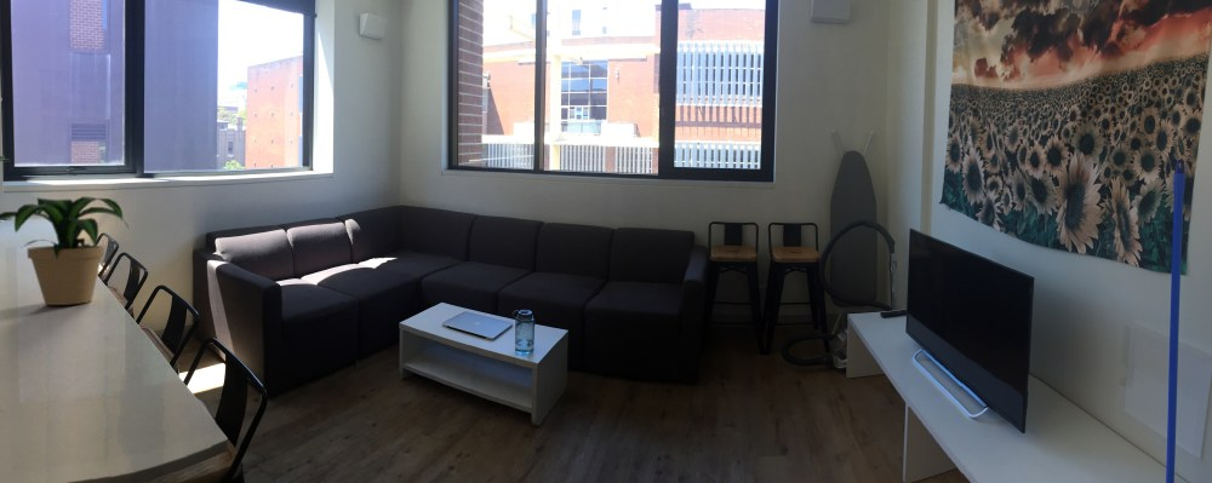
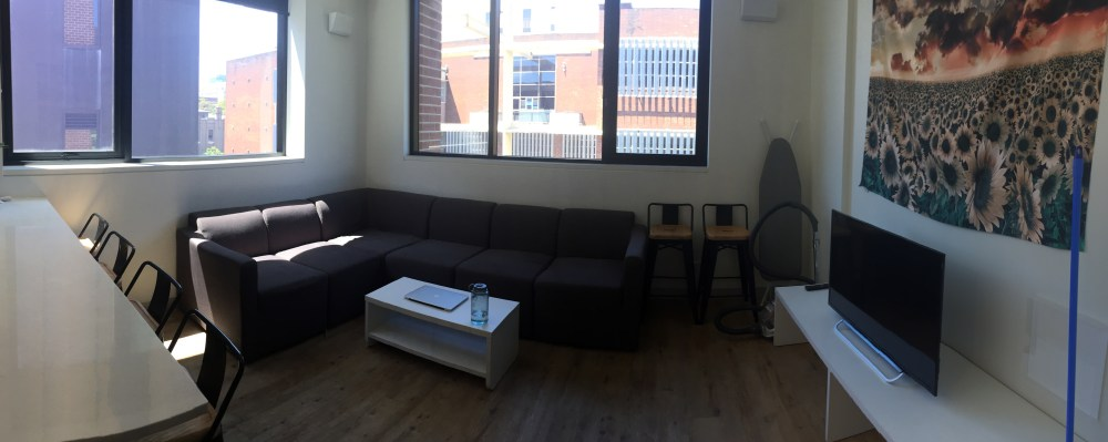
- potted plant (67, 249)
